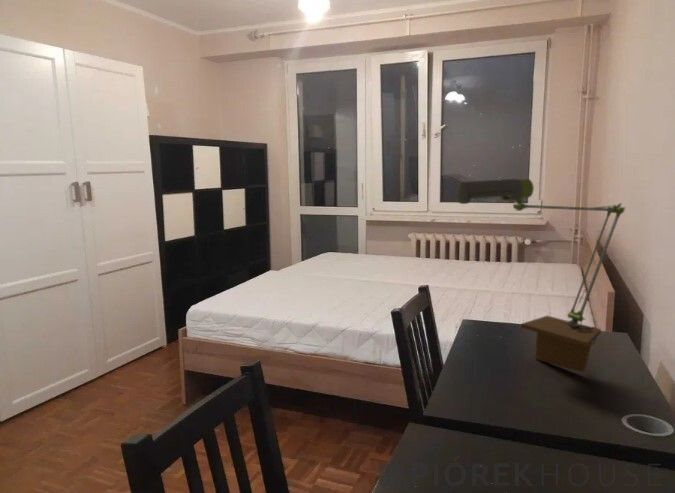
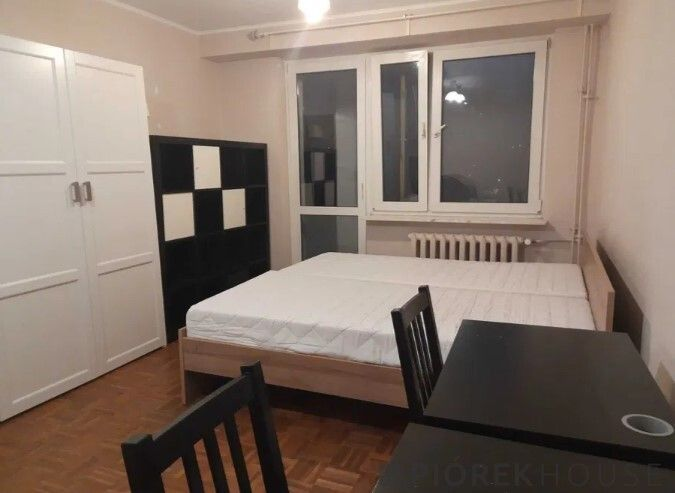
- desk lamp (544, 316)
